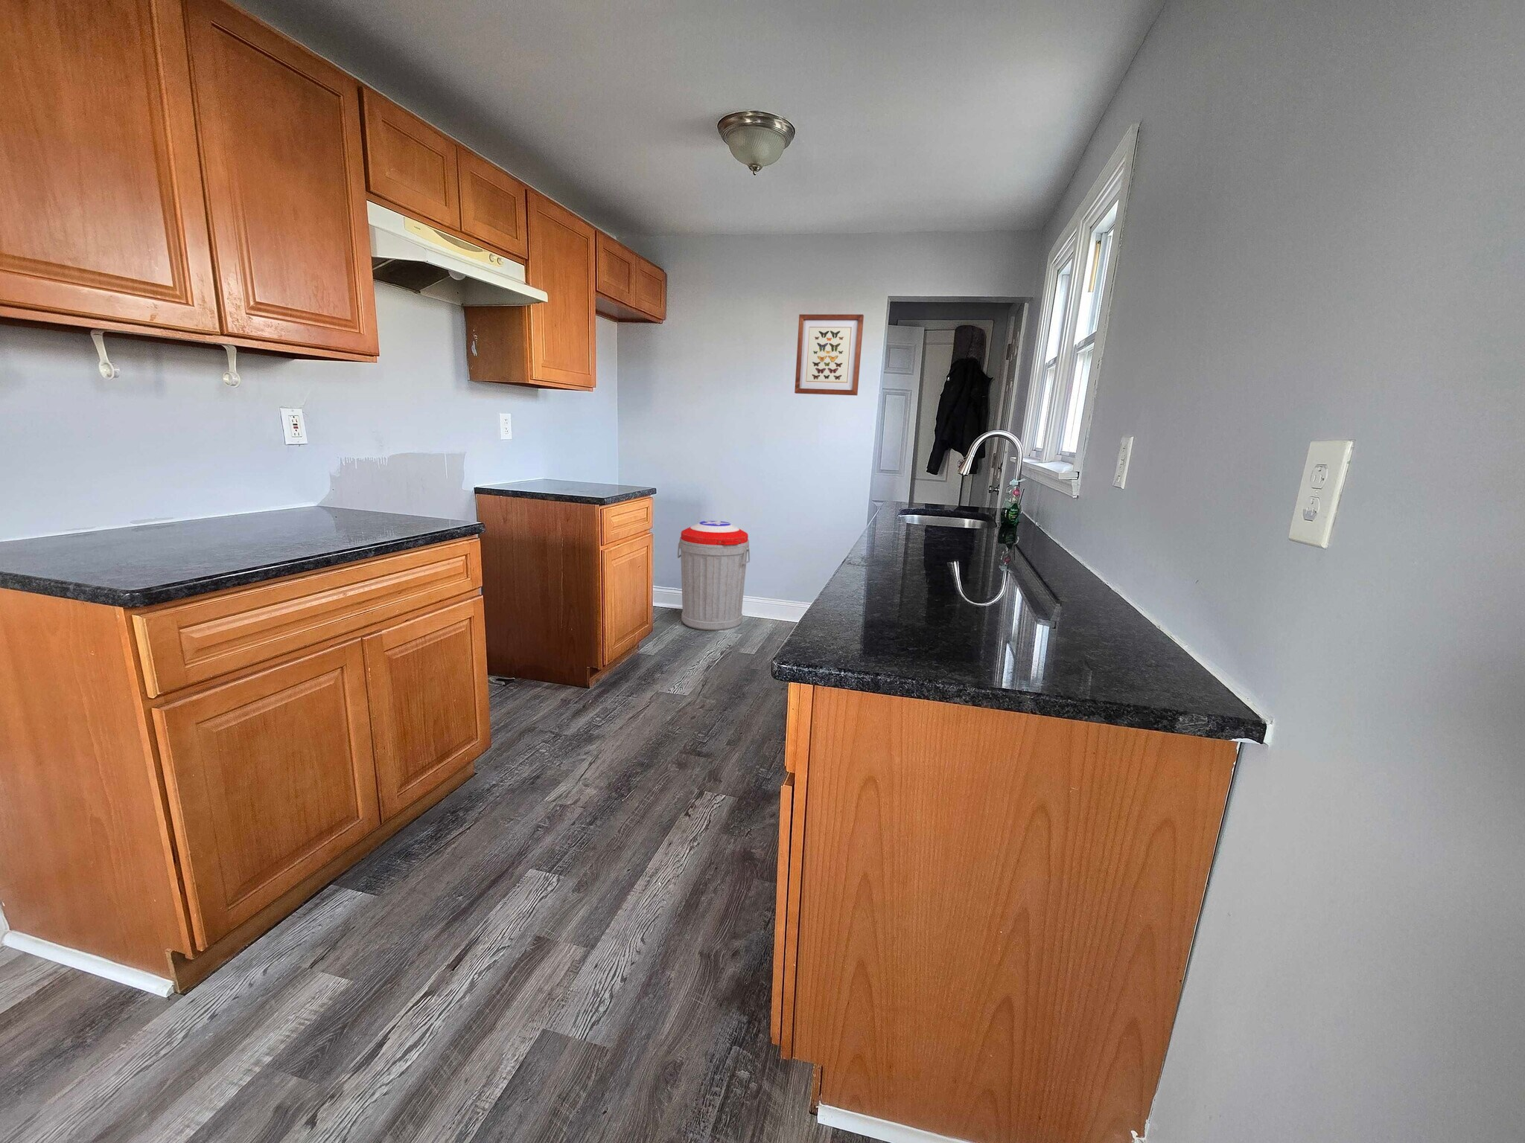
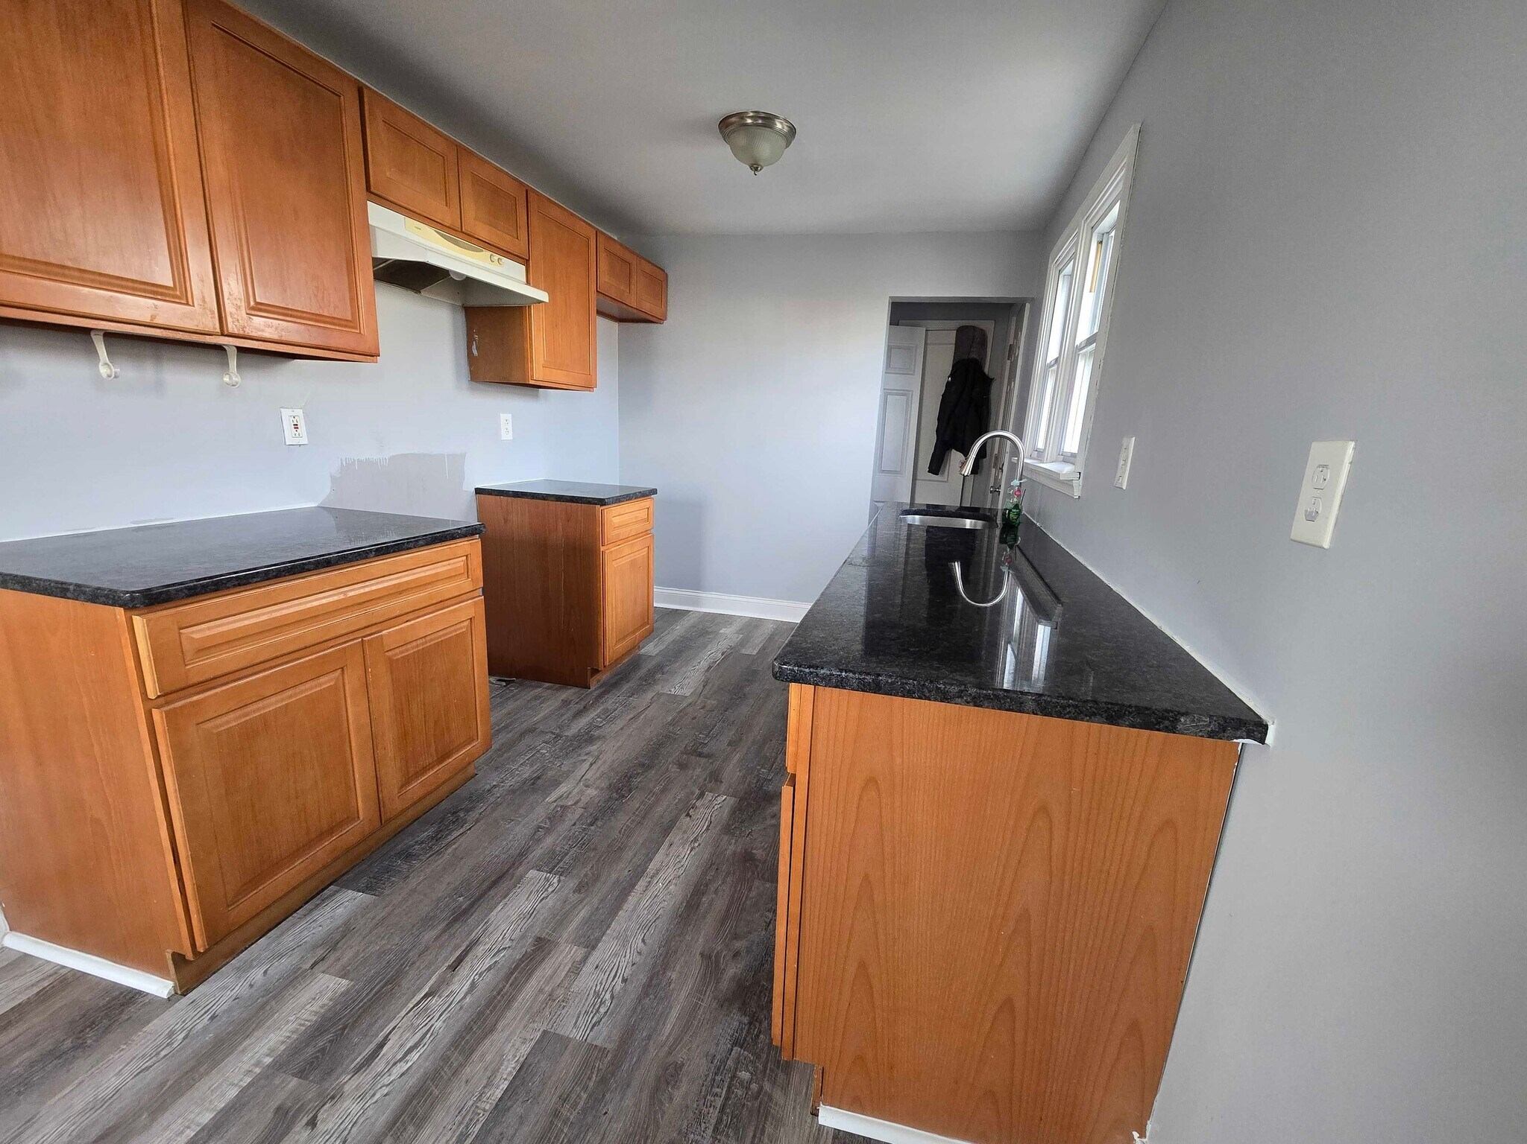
- trash can (713, 573)
- wall art (829, 355)
